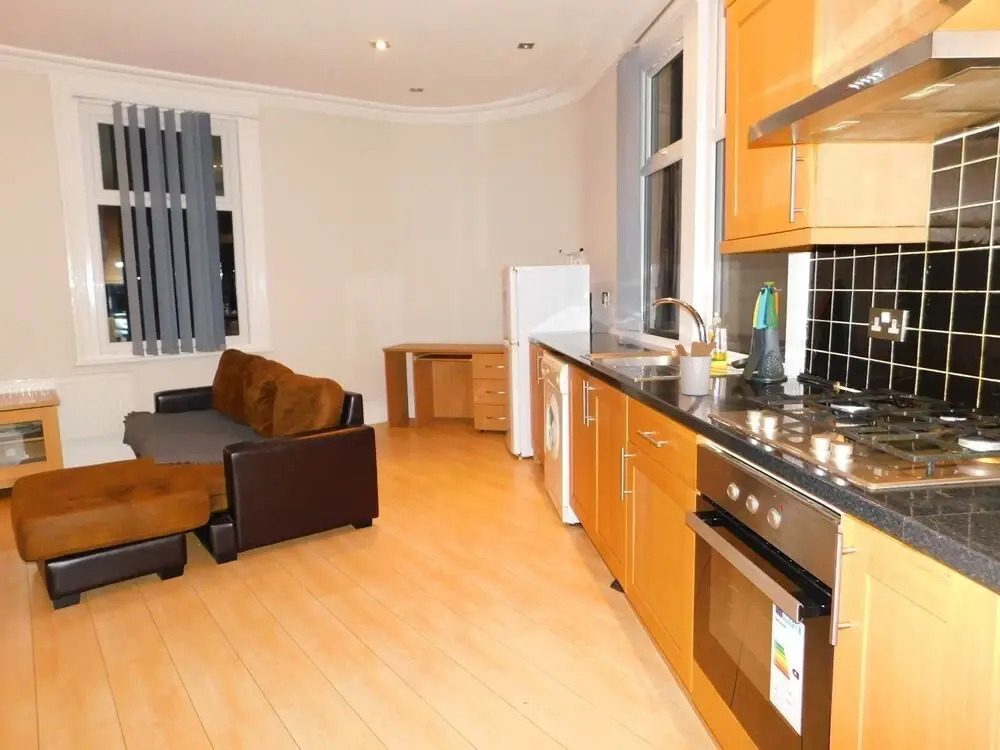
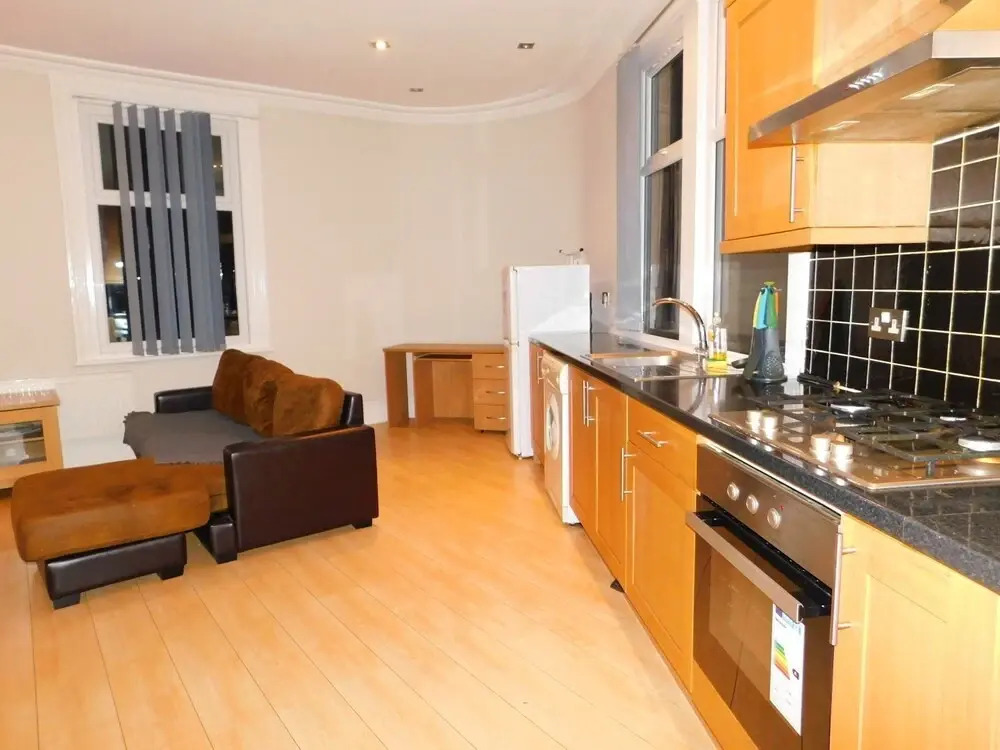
- utensil holder (698, 366)
